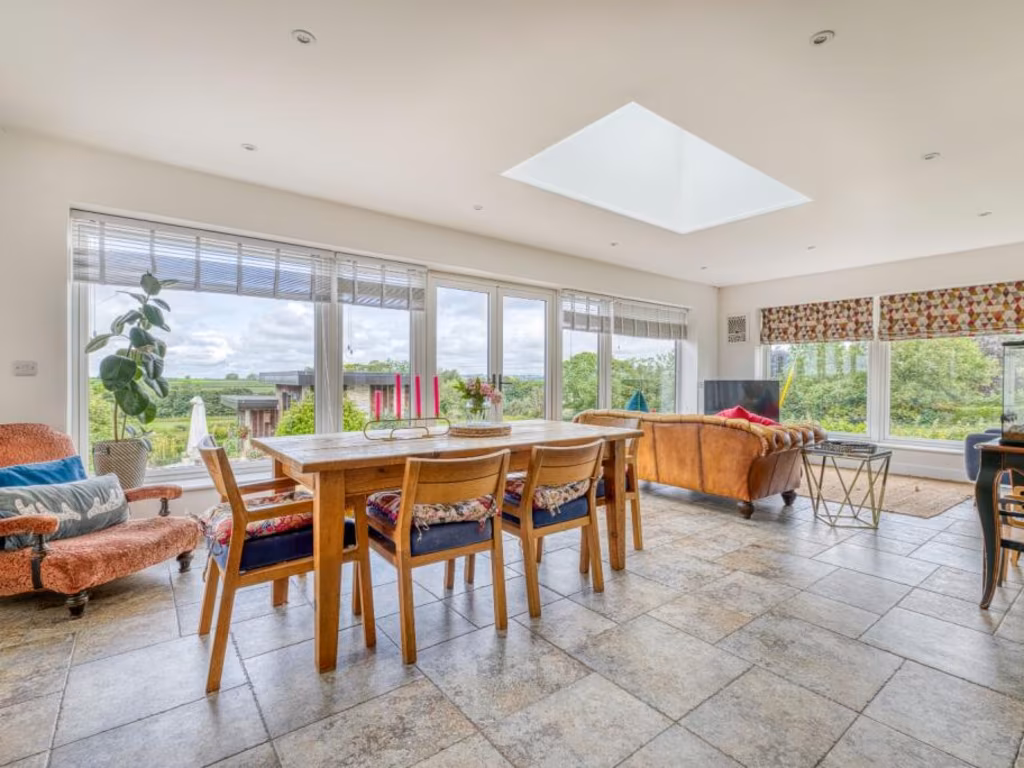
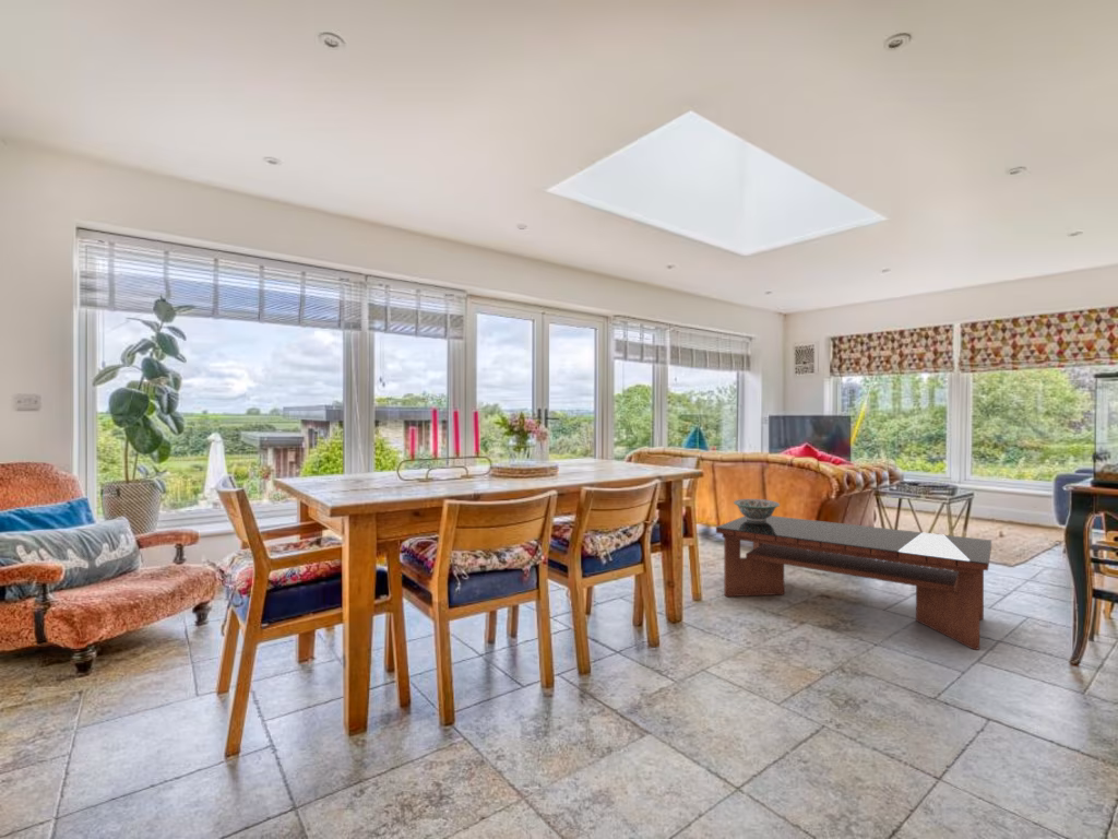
+ coffee table (845, 569)
+ decorative bowl (756, 510)
